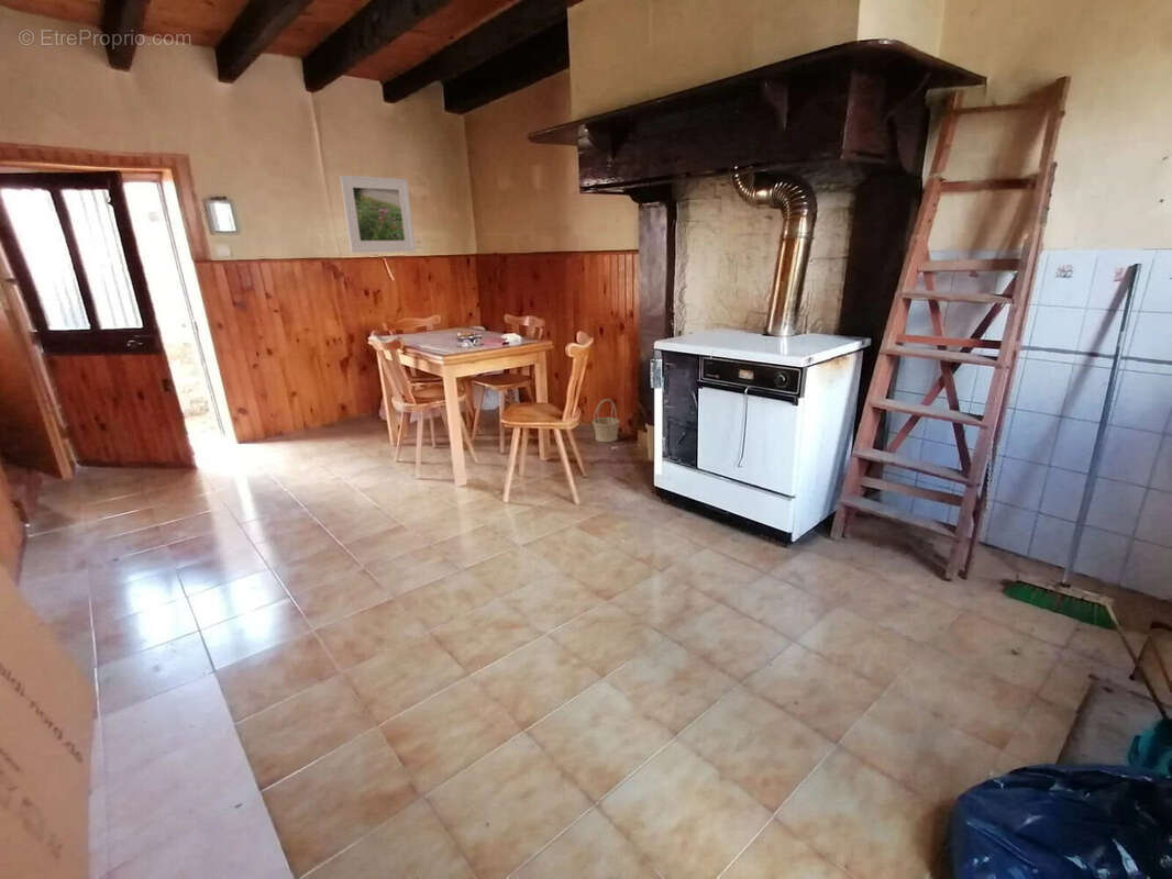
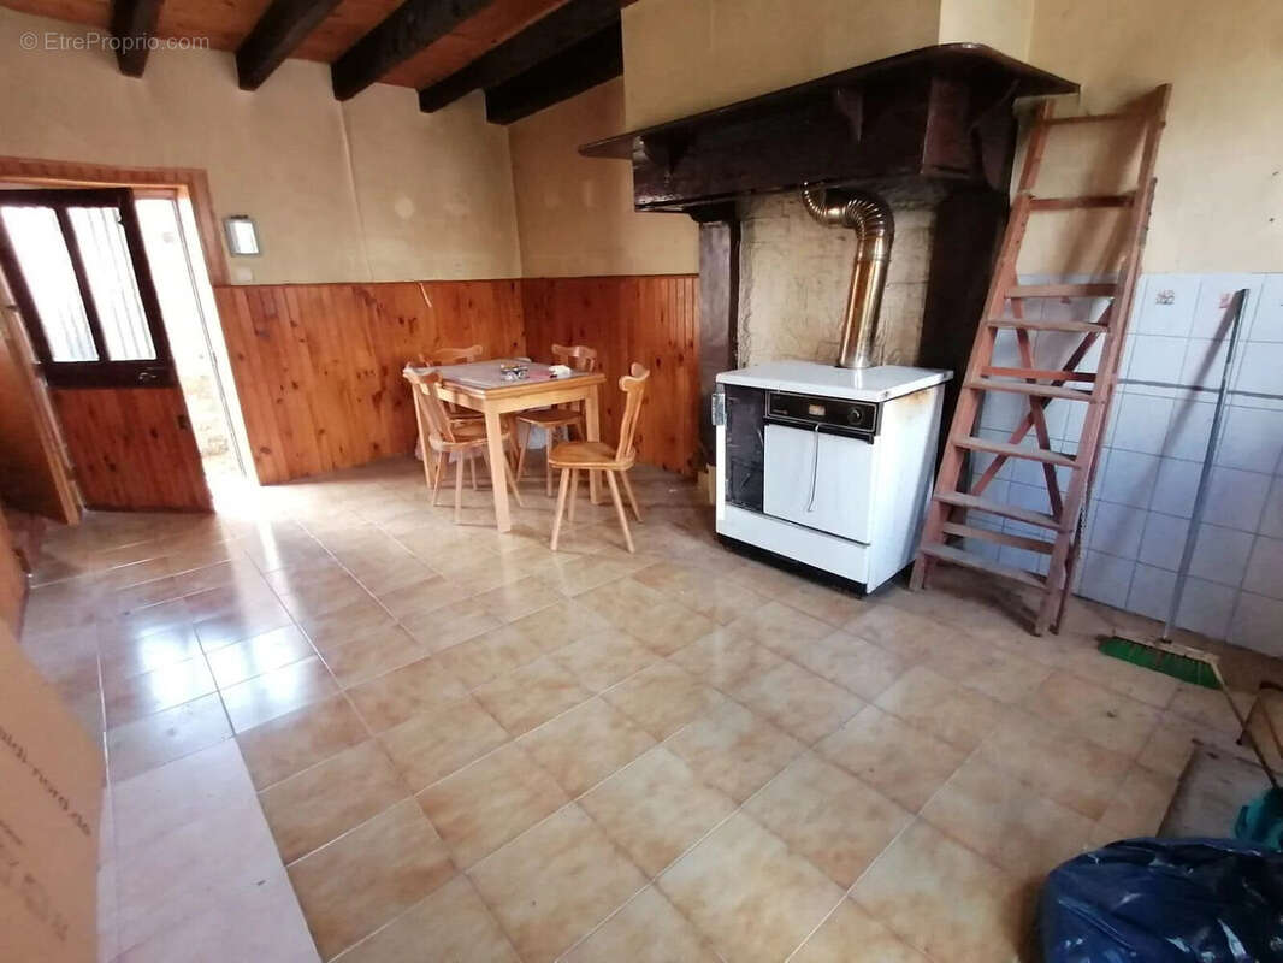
- basket (606, 419)
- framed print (379, 214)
